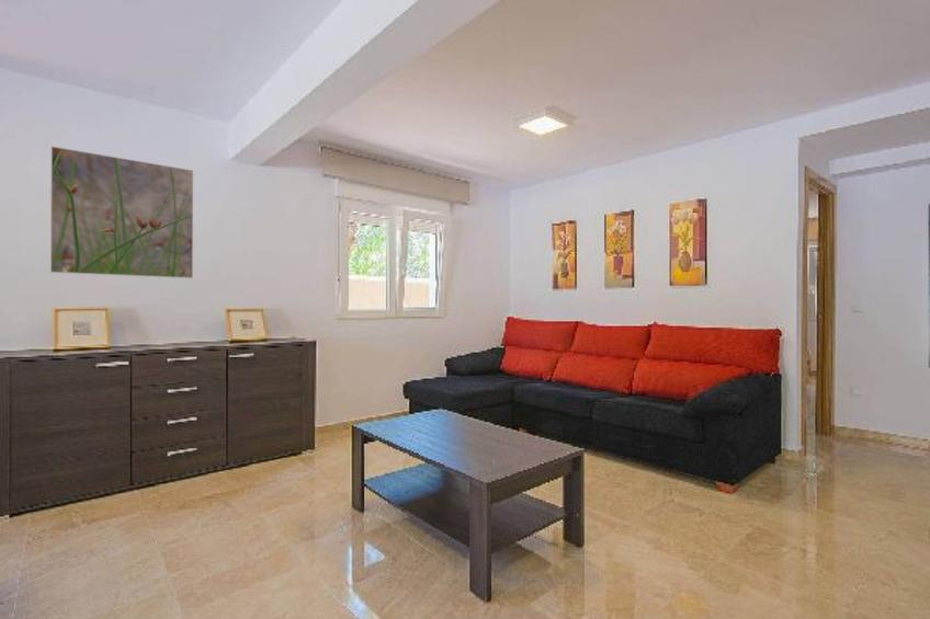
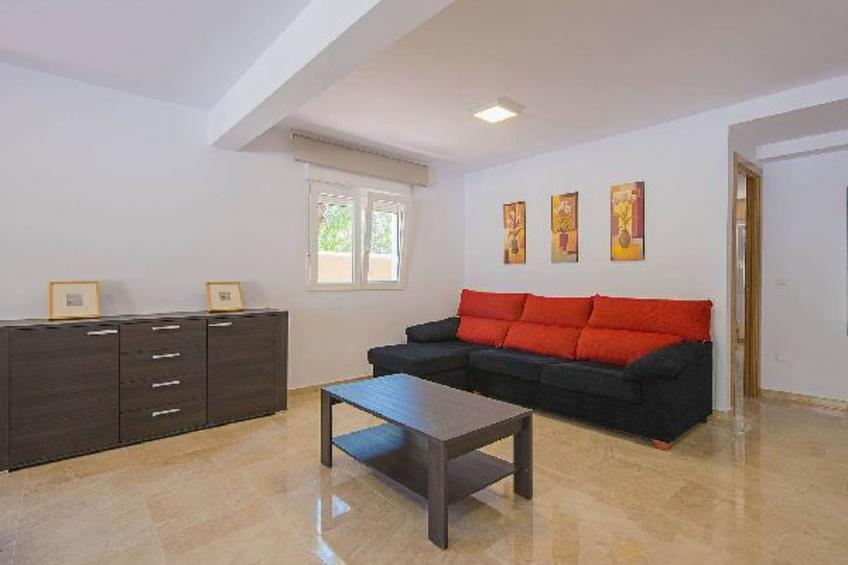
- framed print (127, 217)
